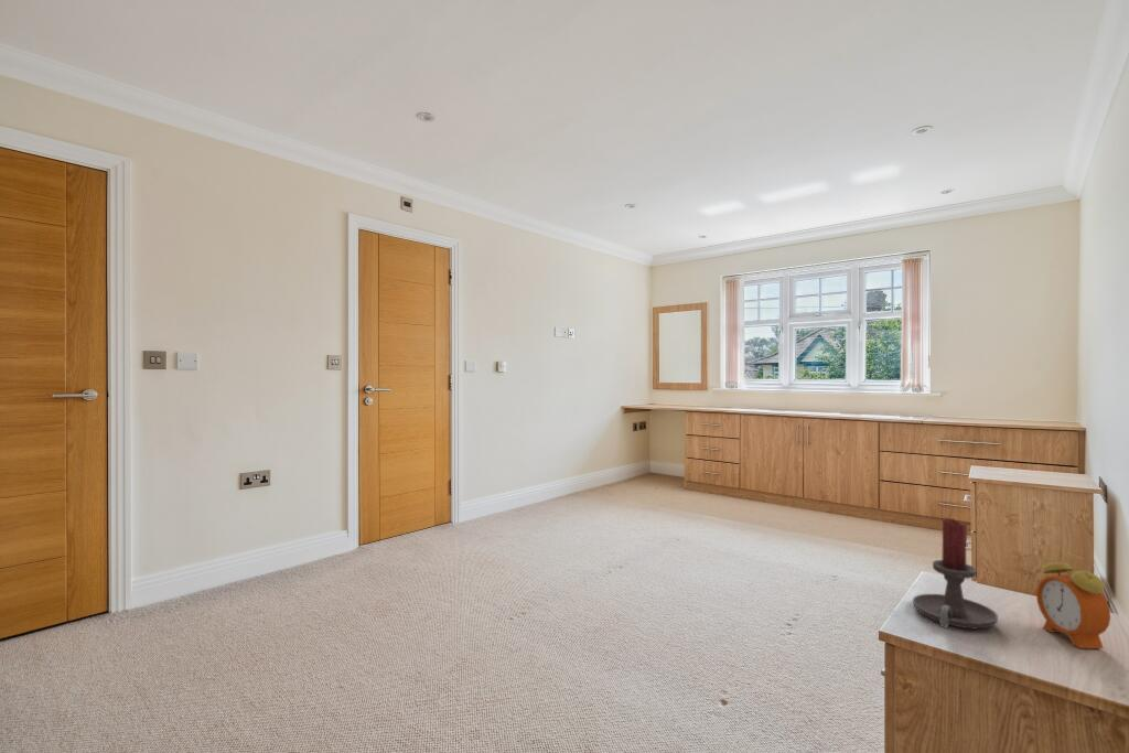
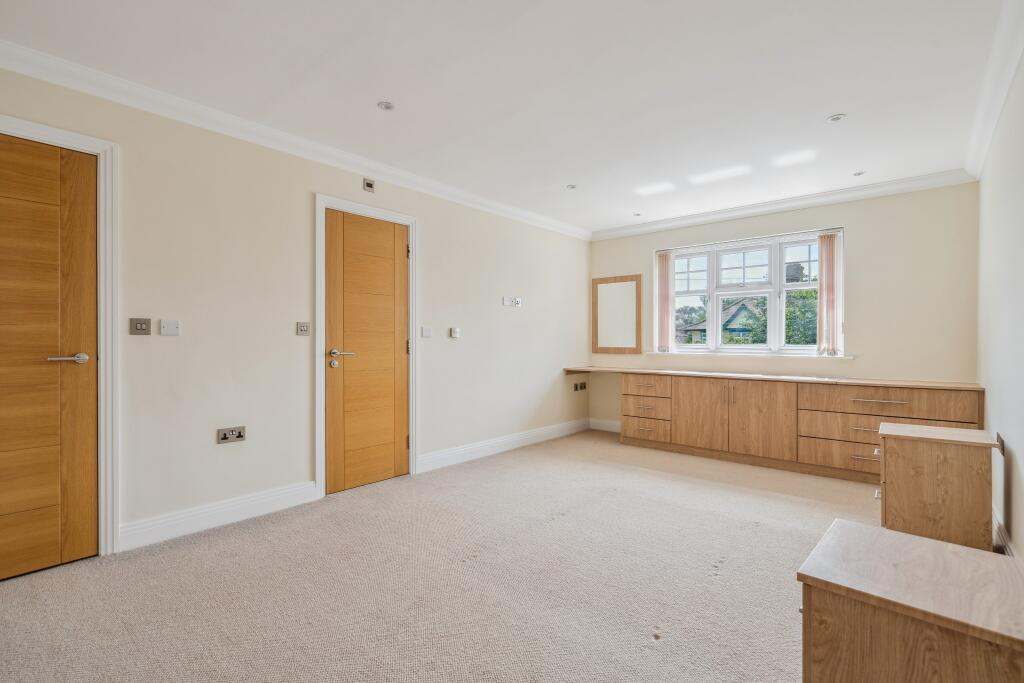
- alarm clock (1071, 595)
- candle holder (951, 570)
